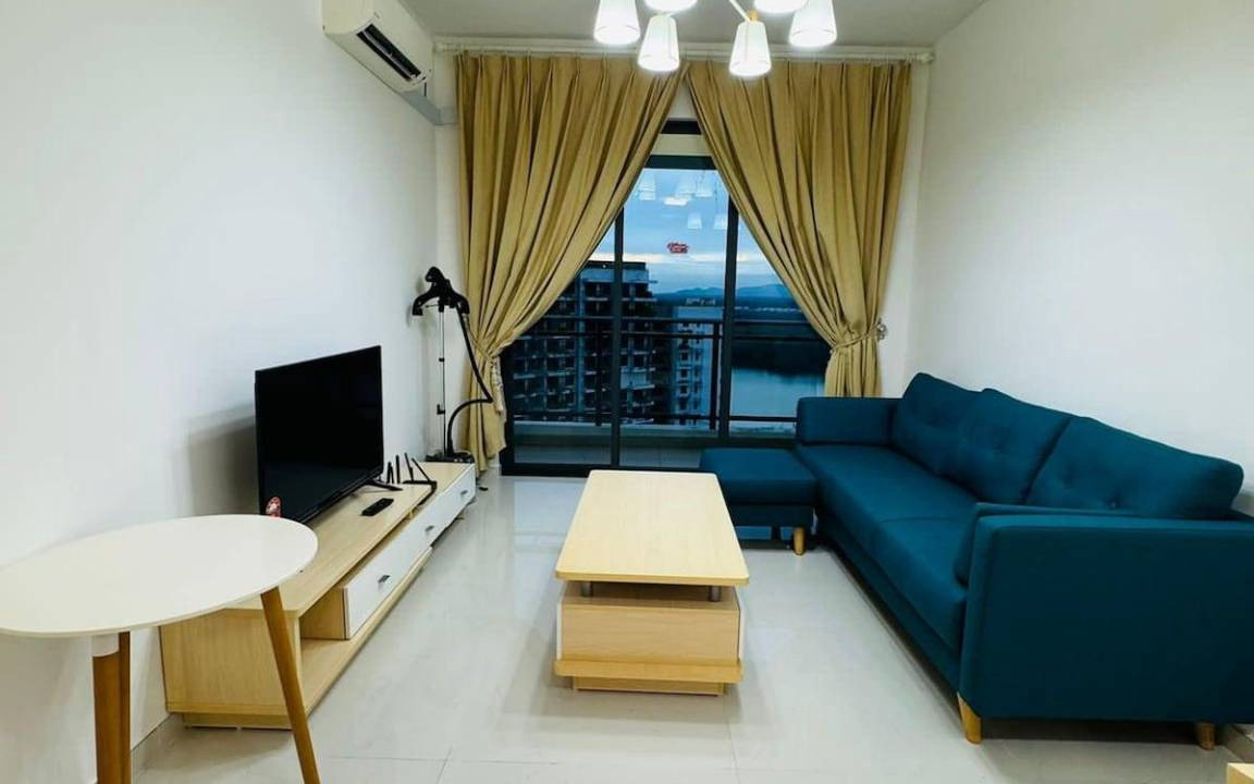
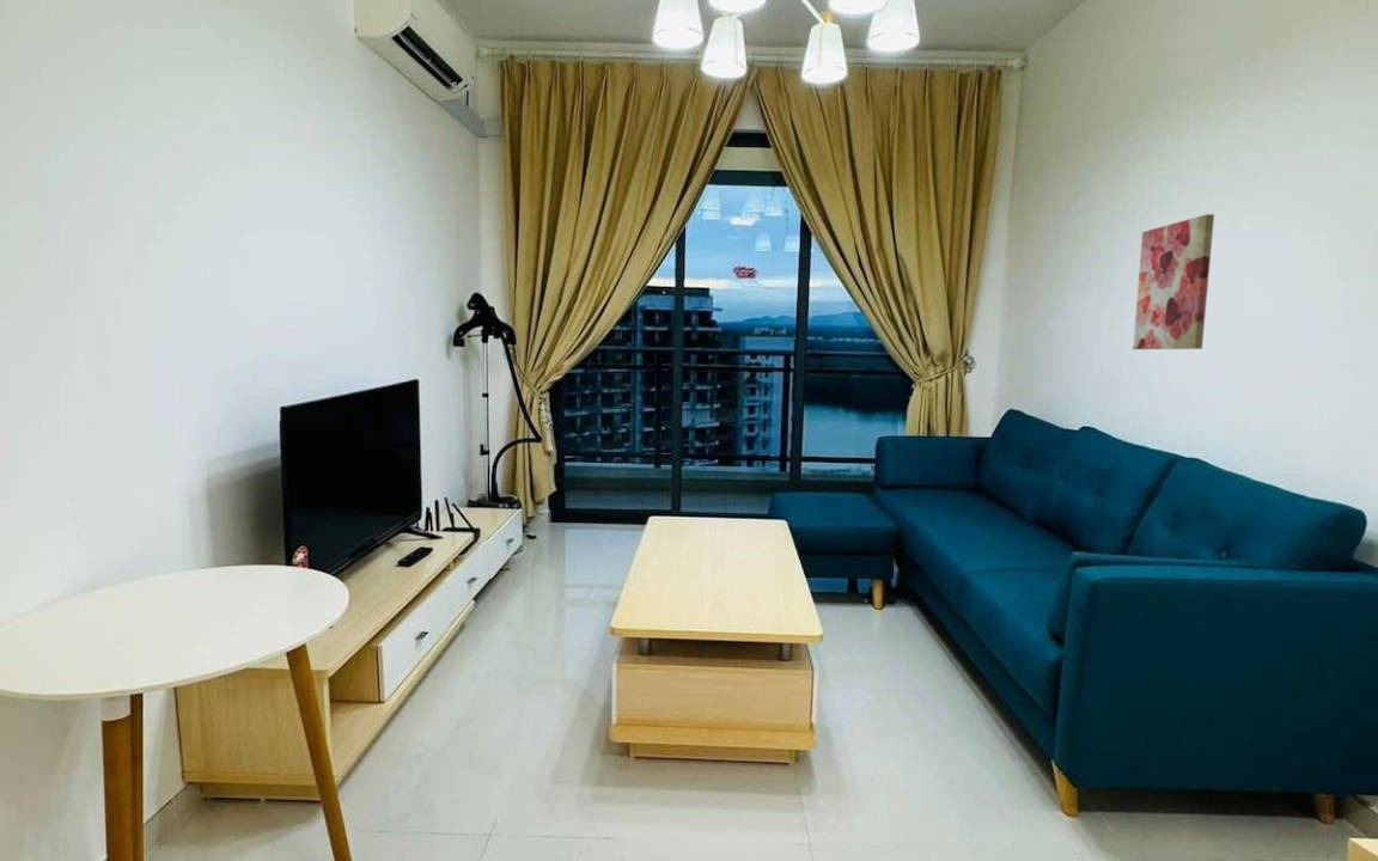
+ wall art (1170, 287)
